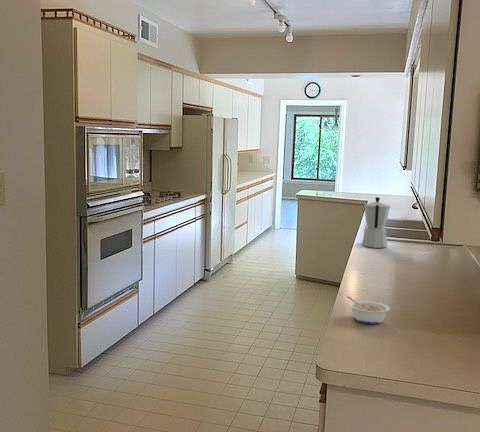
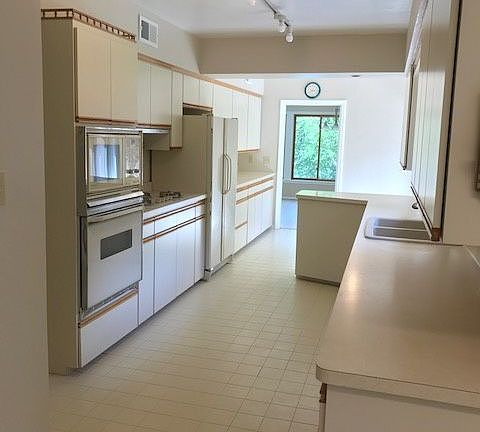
- moka pot (376, 221)
- legume (367, 311)
